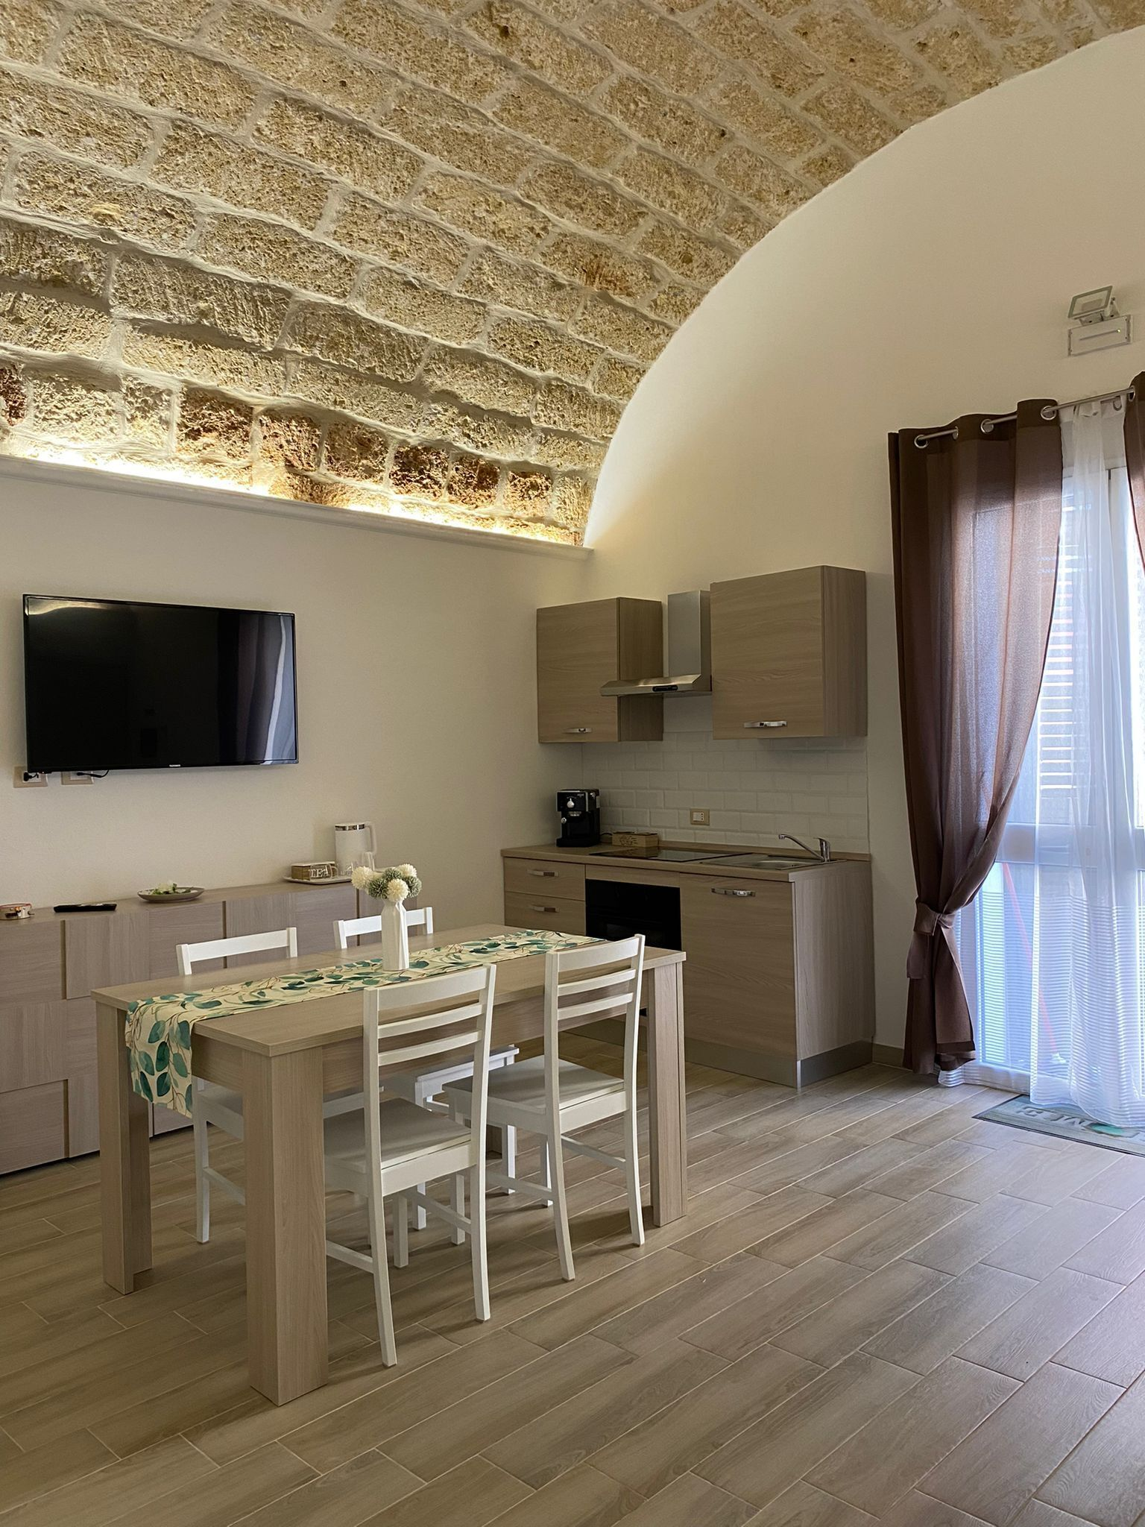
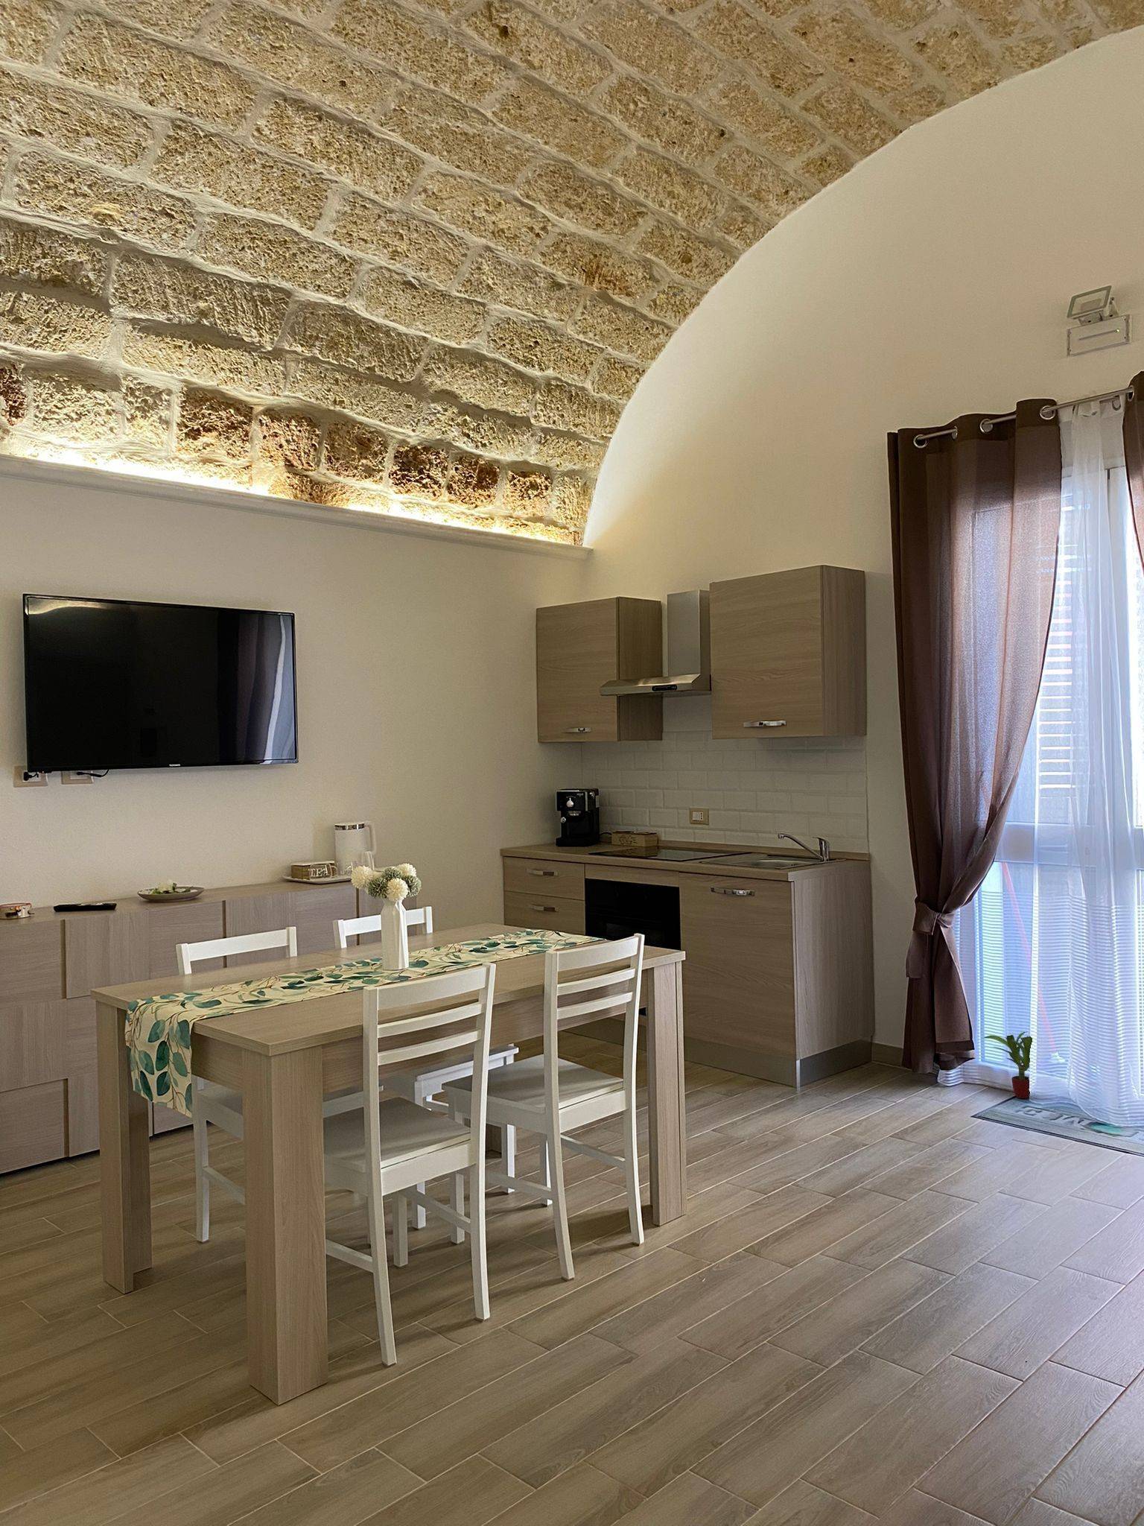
+ potted plant (1019, 1063)
